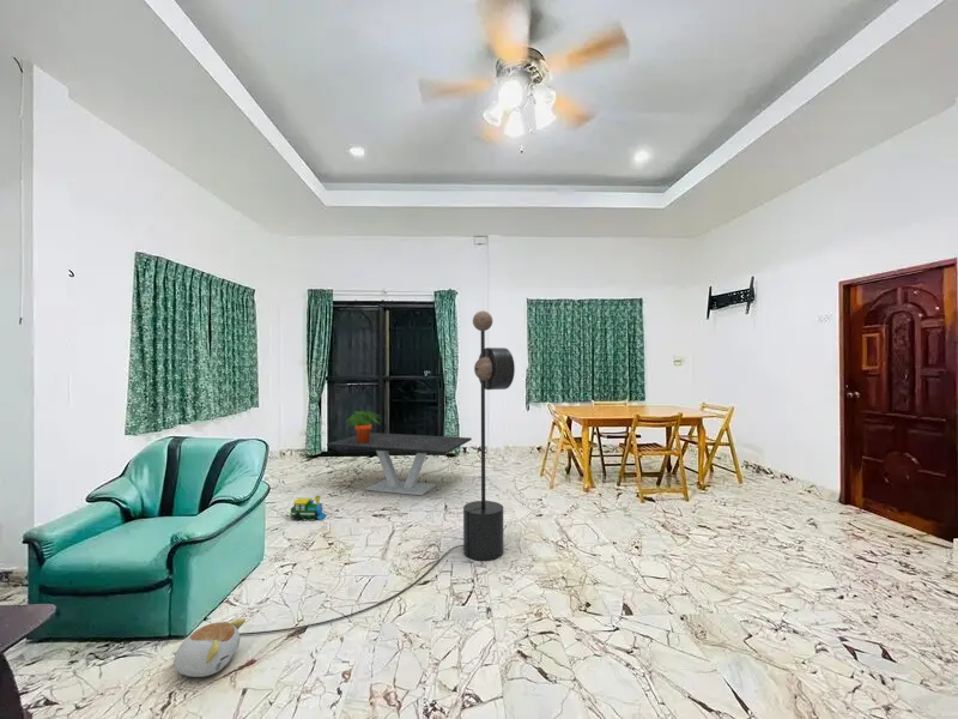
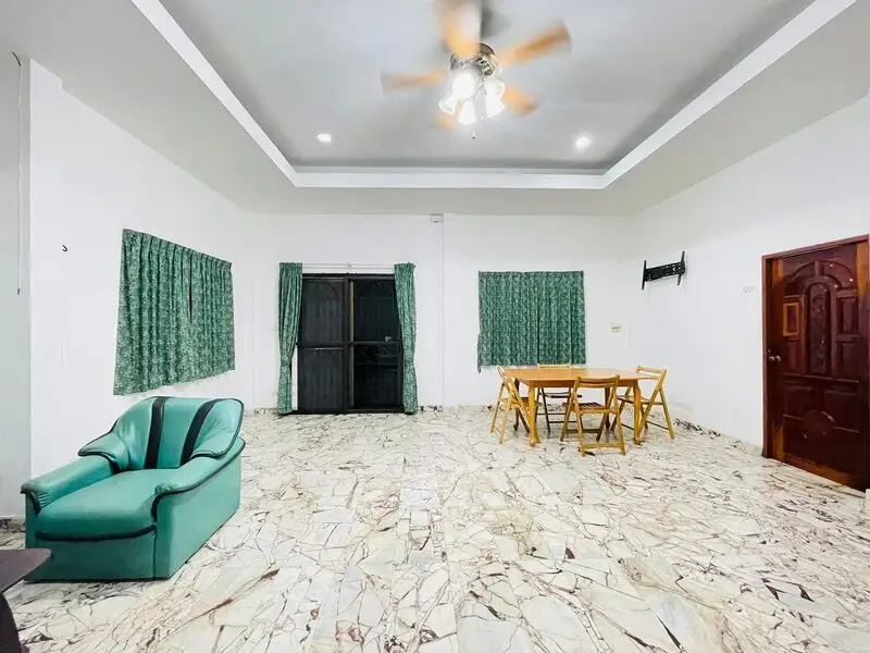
- coffee table (393, 466)
- toy train (309, 507)
- floor lamp (481, 440)
- potted plant (363, 425)
- plush toy (202, 646)
